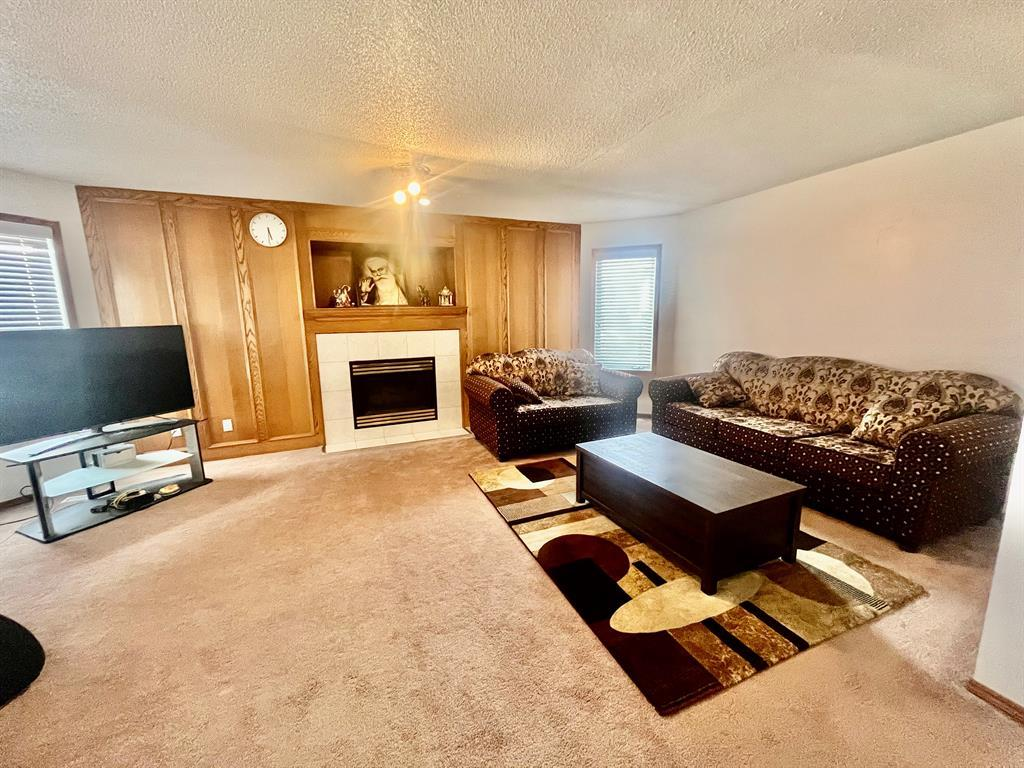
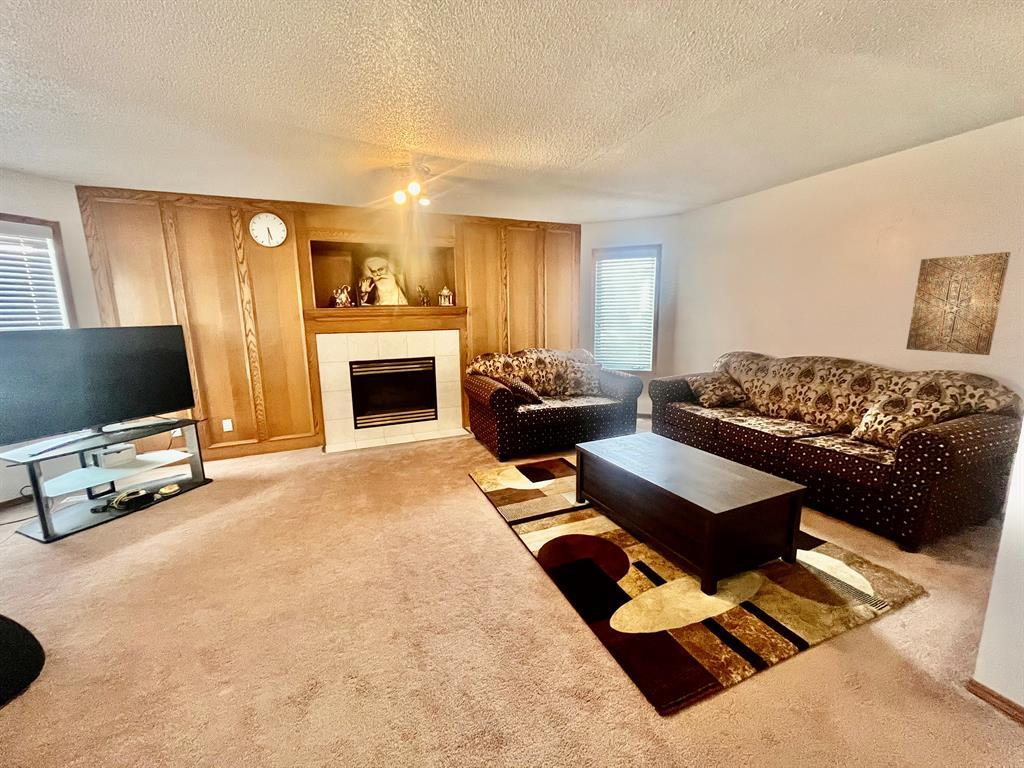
+ wall art (953, 304)
